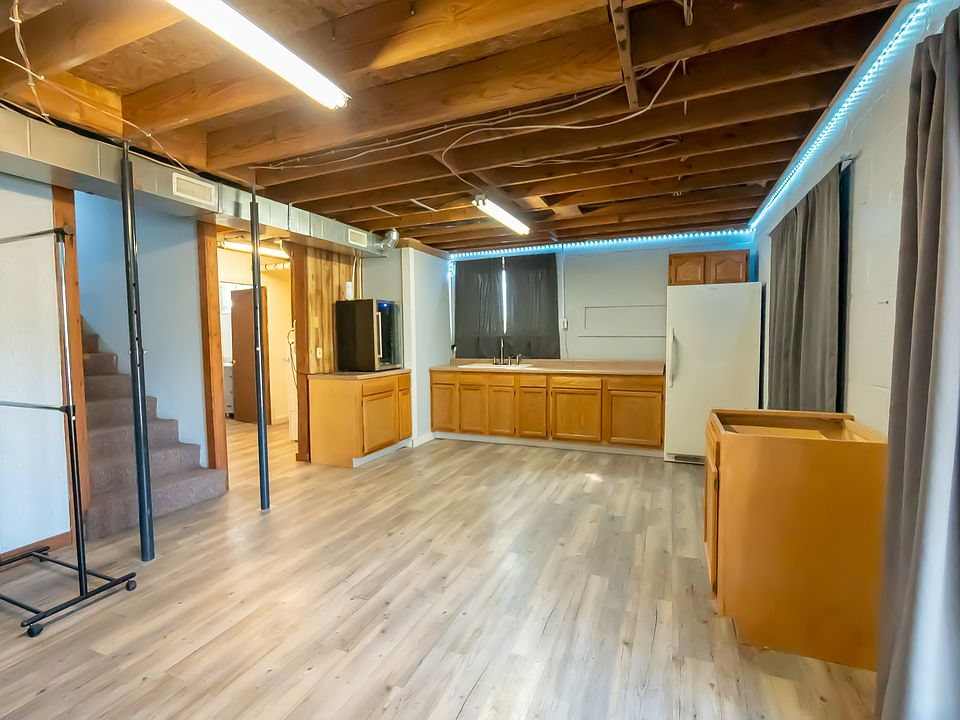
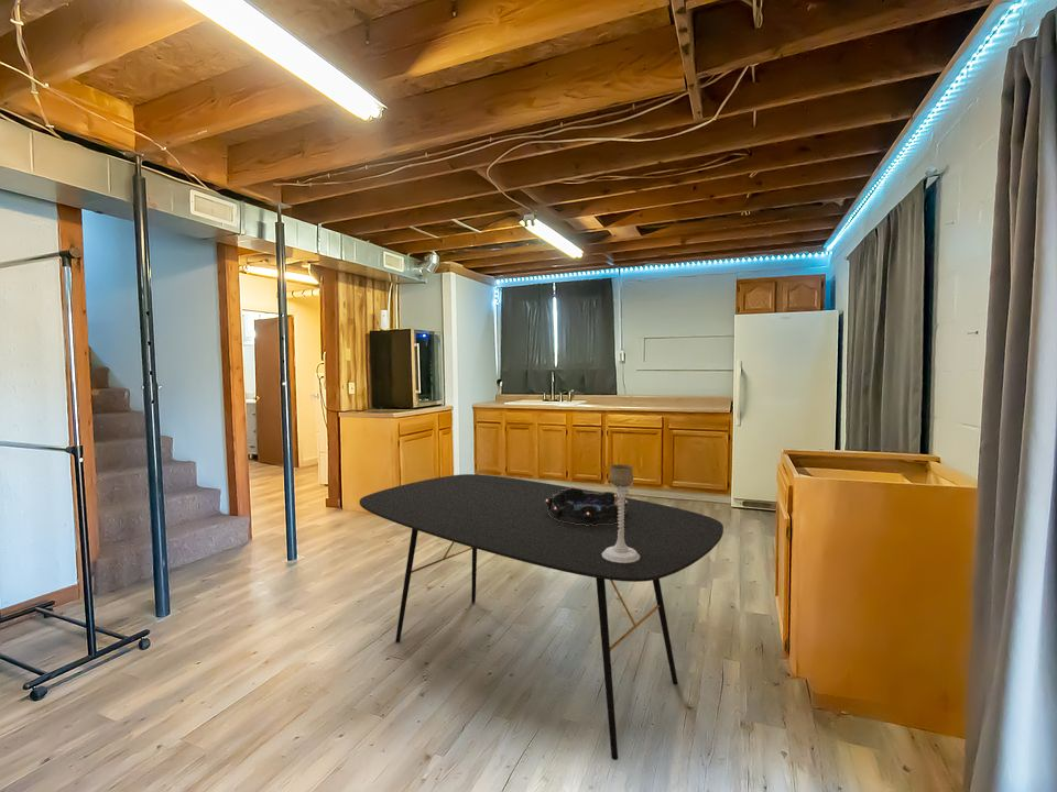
+ dining table (532, 563)
+ candle holder (621, 514)
+ decorative bowl (586, 506)
